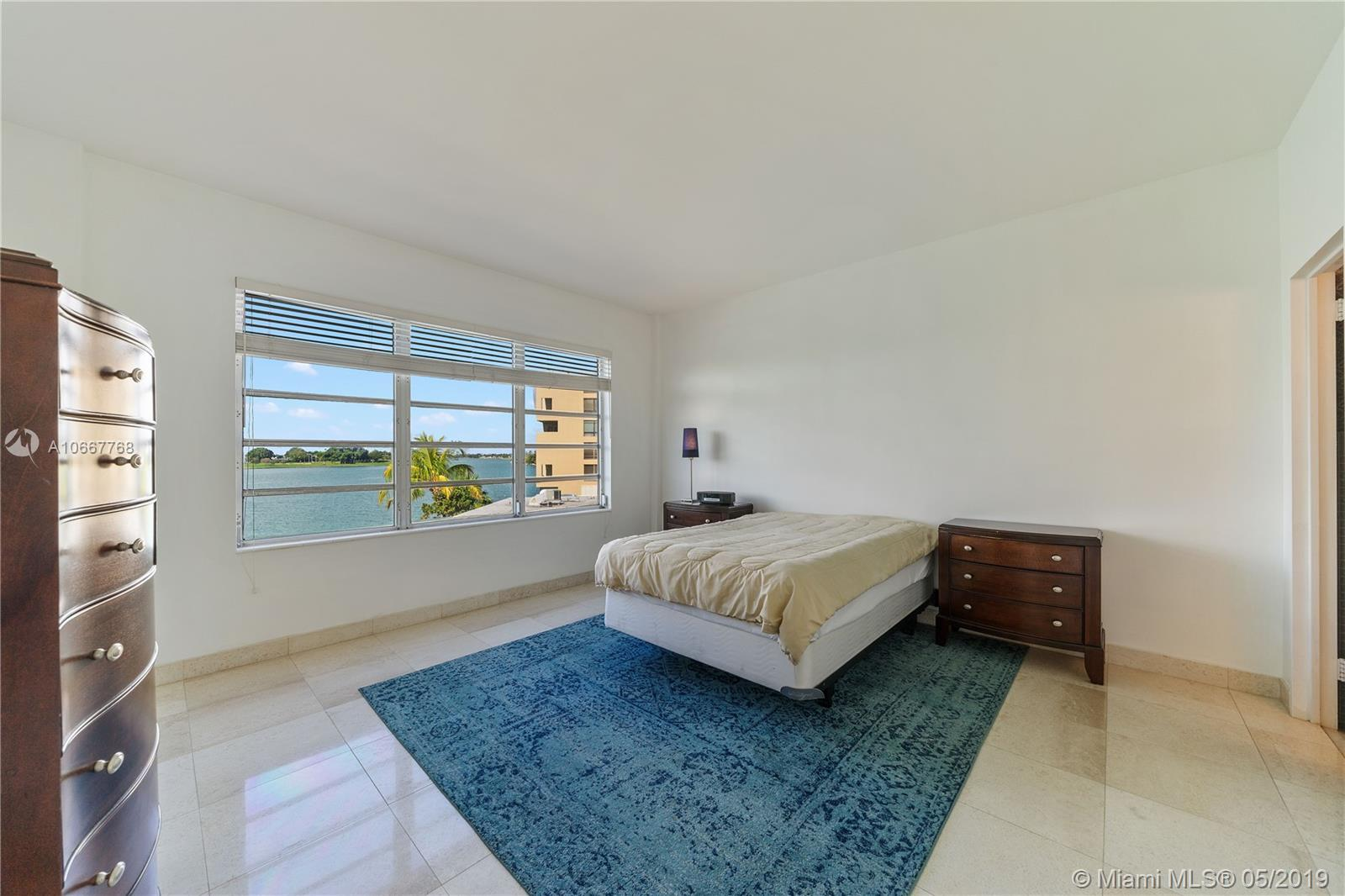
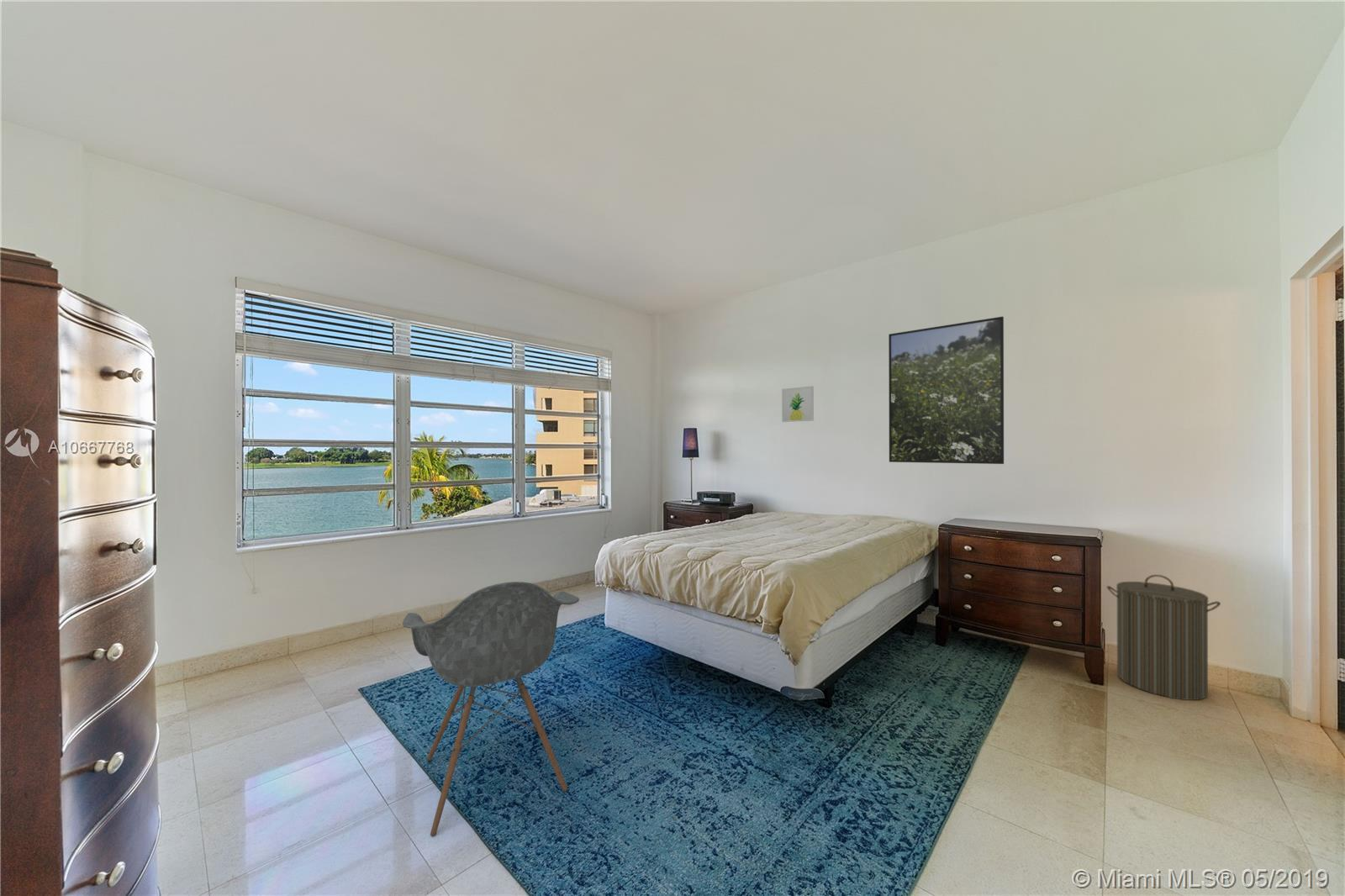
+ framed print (942, 394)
+ wall art (797, 404)
+ laundry hamper (1160, 630)
+ armchair (494, 672)
